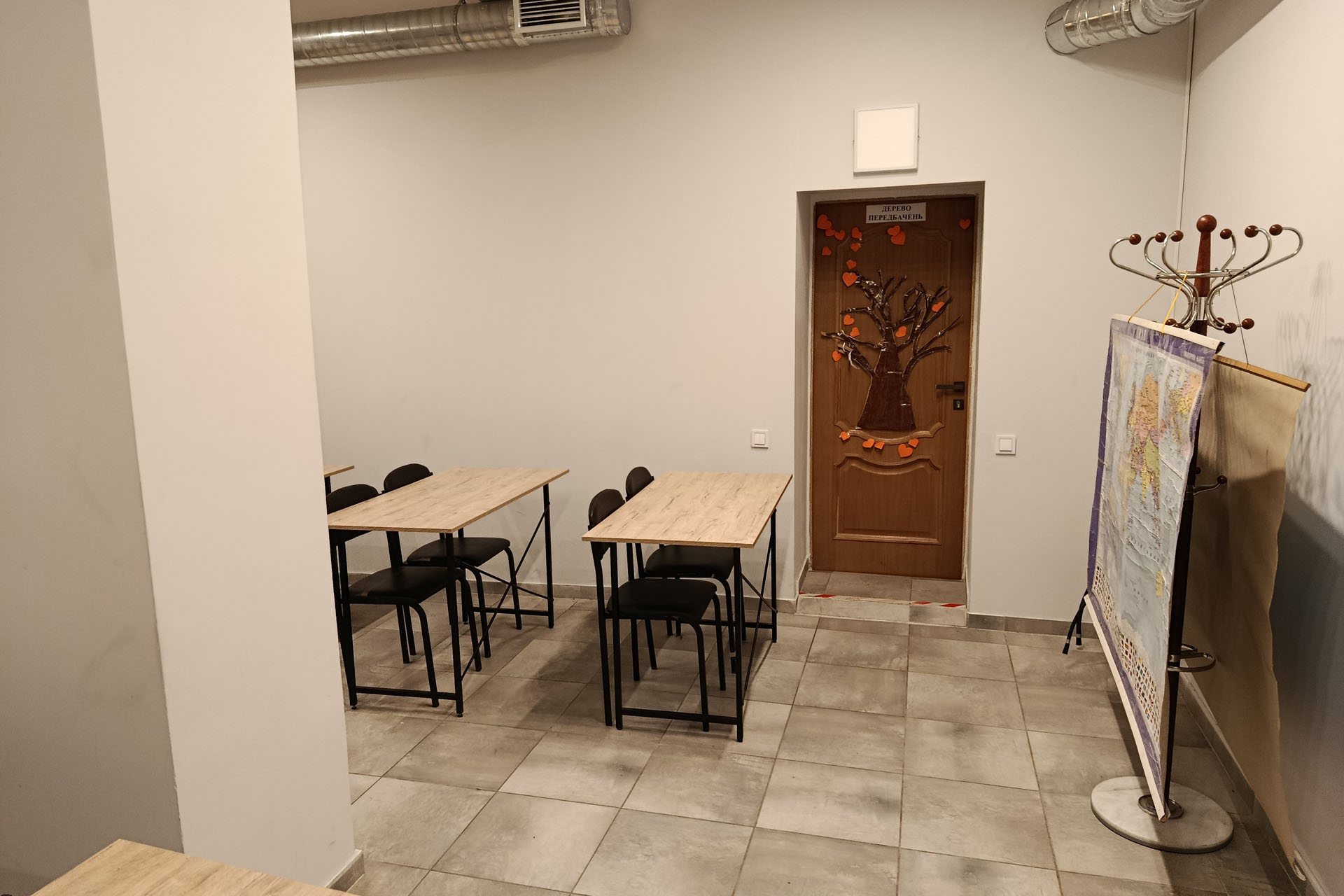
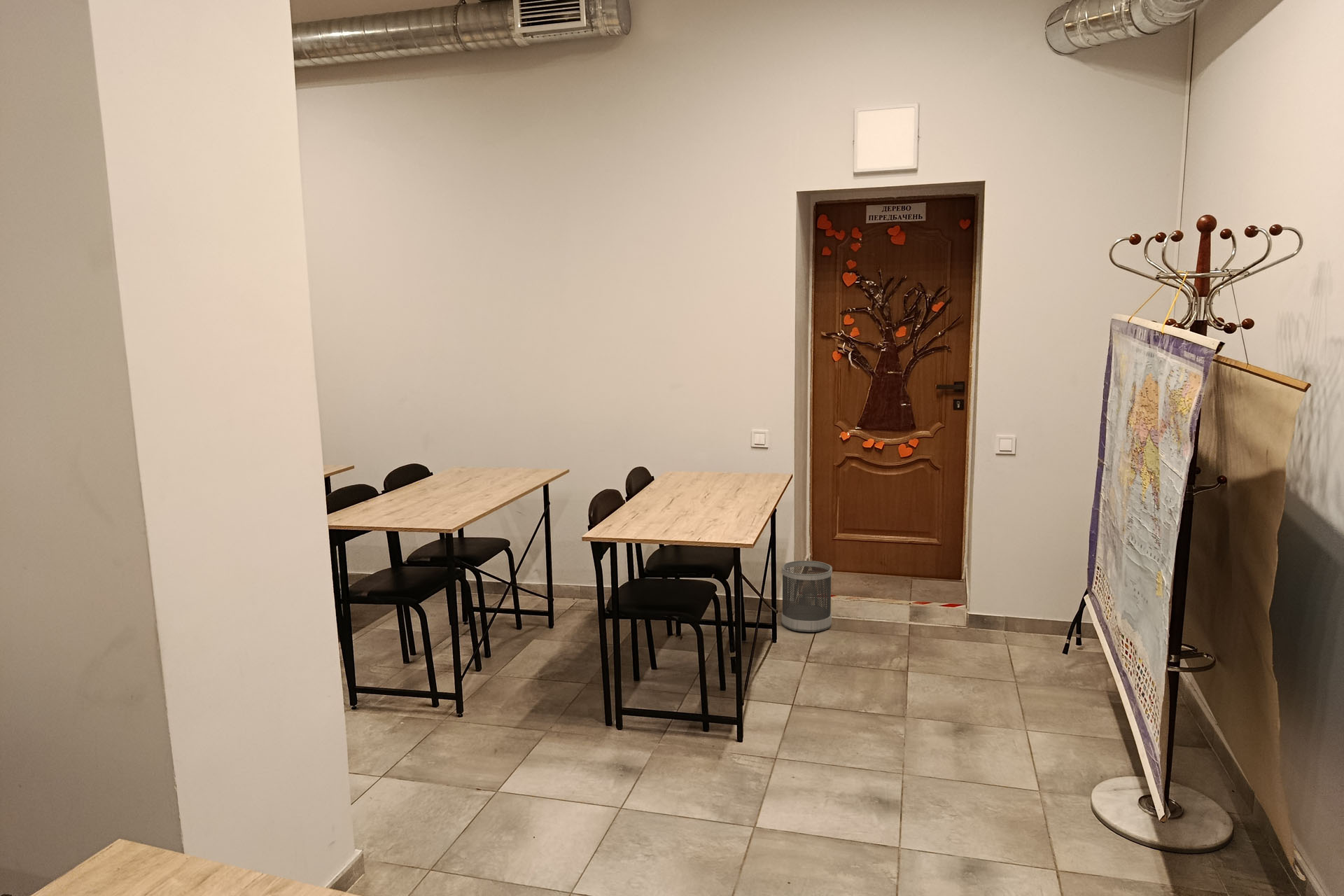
+ wastebasket (806, 595)
